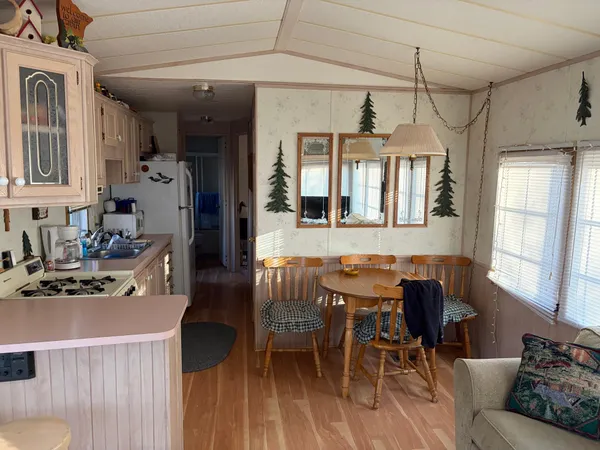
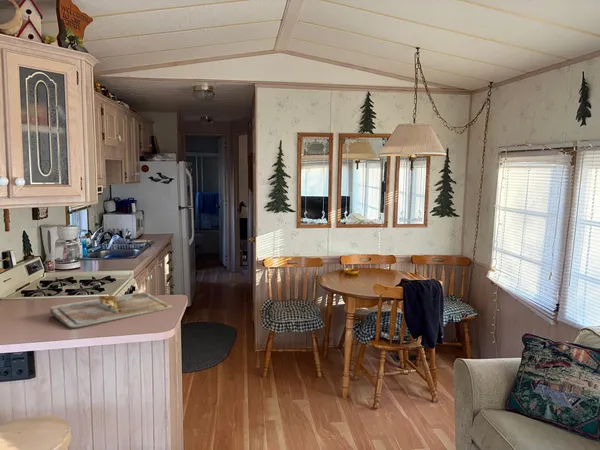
+ cutting board (113, 304)
